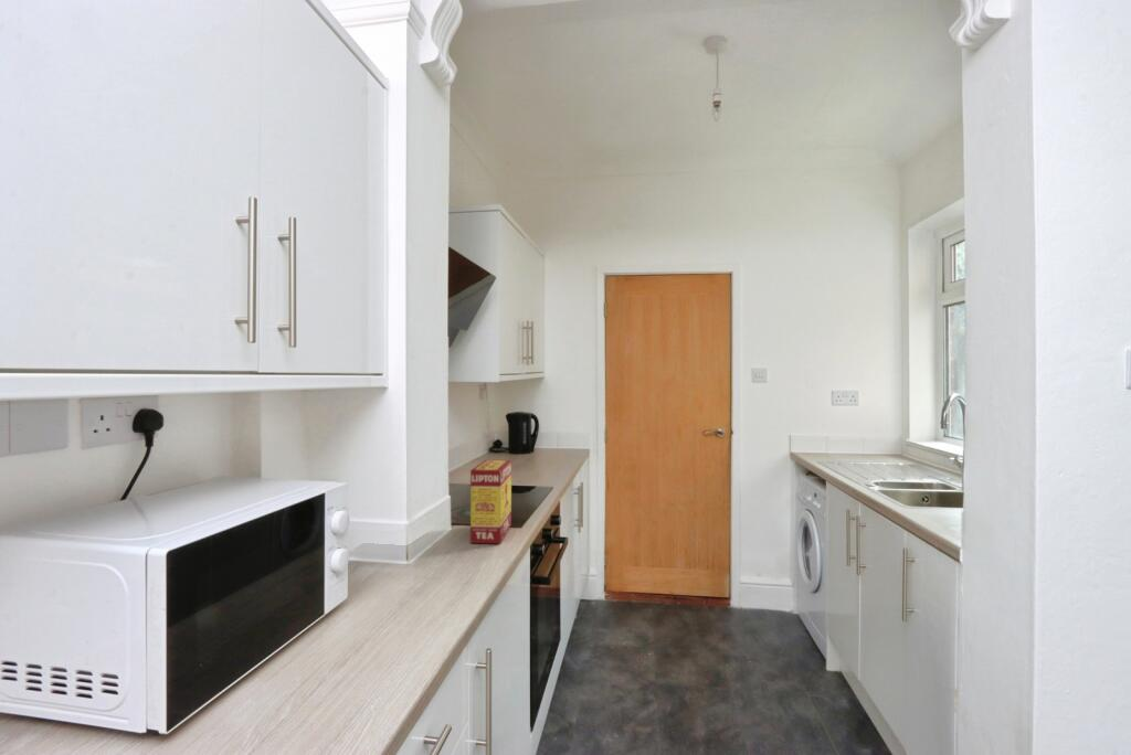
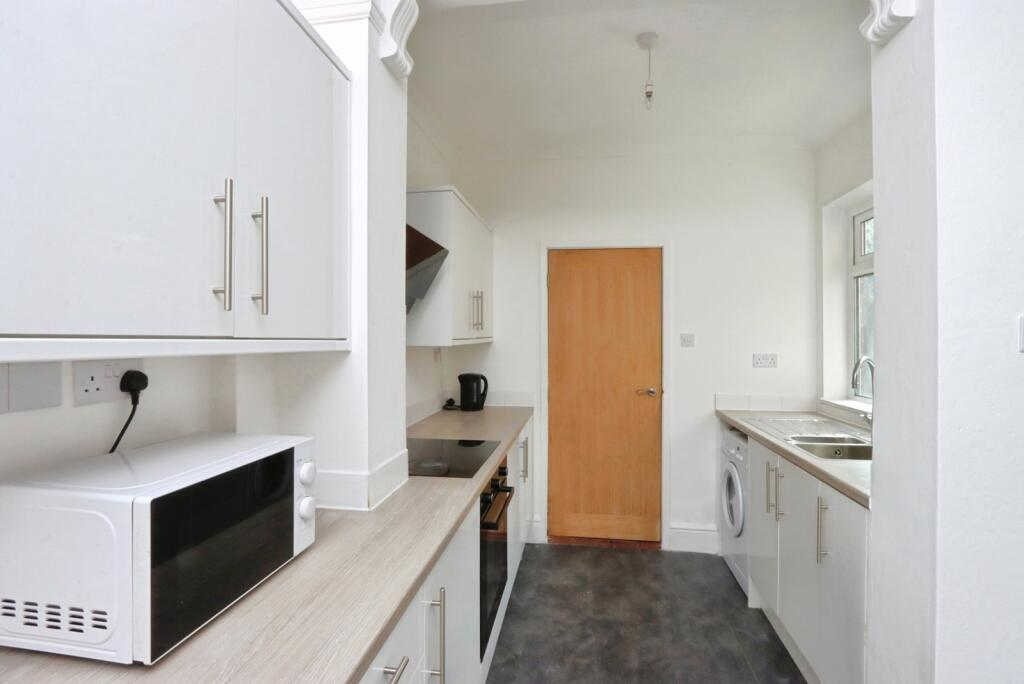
- tea box (491, 499)
